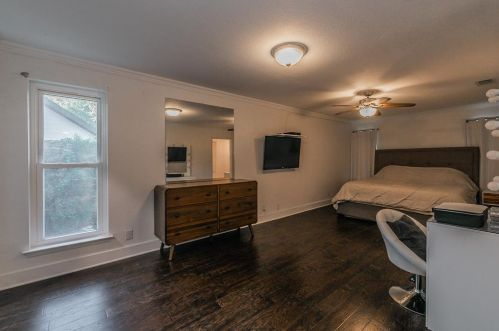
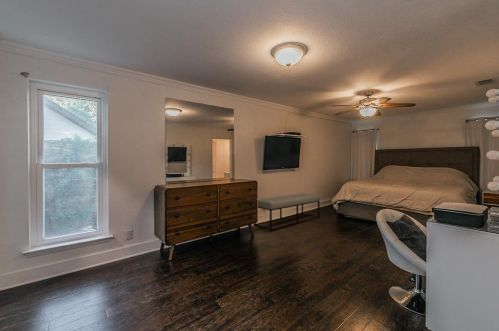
+ bench (287, 207)
